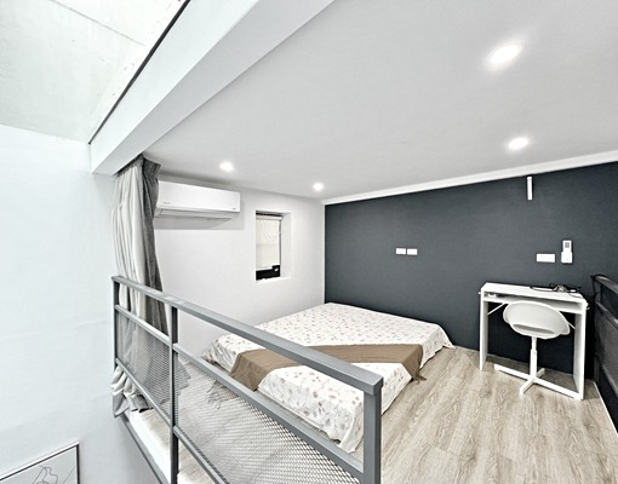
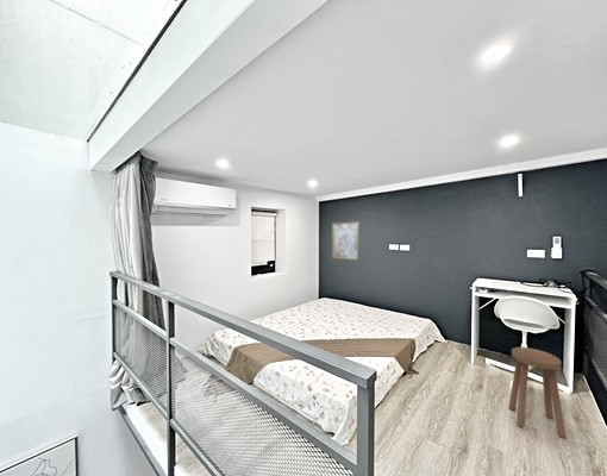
+ wall art (344, 240)
+ stool (526, 388)
